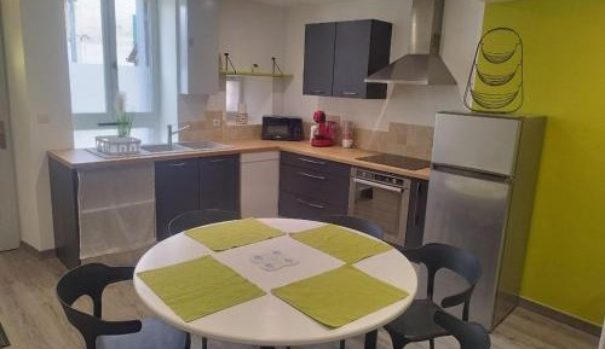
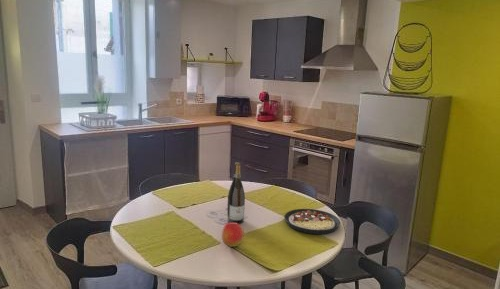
+ plate (311, 219)
+ wine bottle (236, 192)
+ apple (232, 234)
